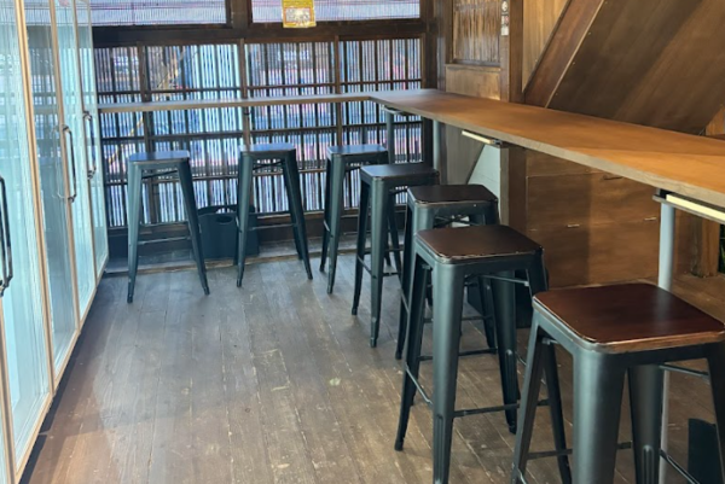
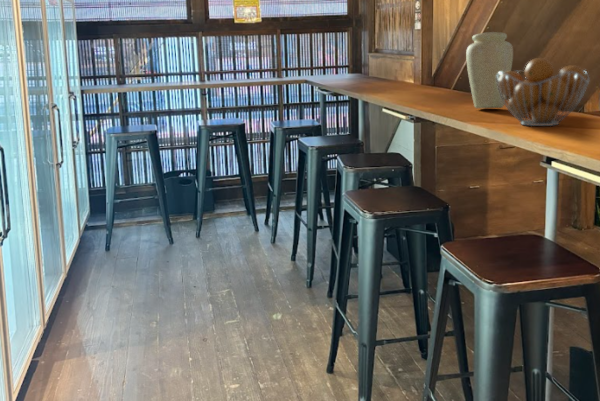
+ vase (488, 71)
+ fruit basket (541, 91)
